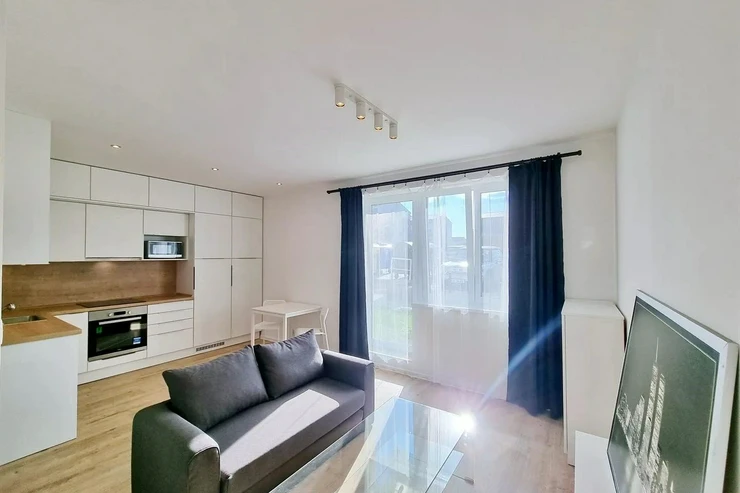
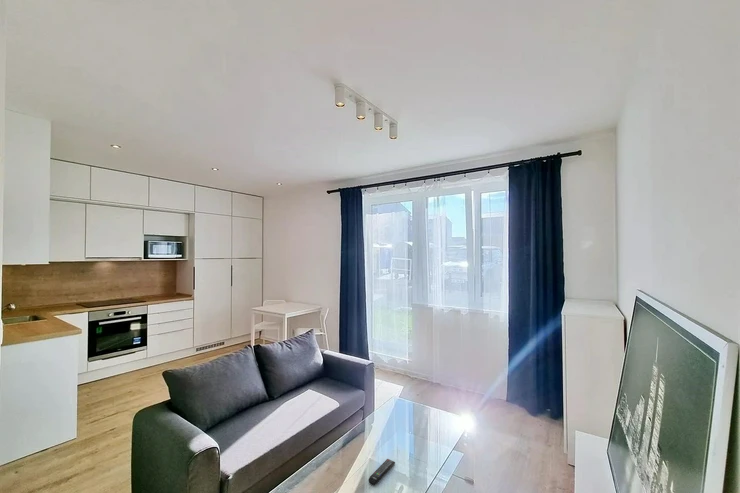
+ remote control (382, 470)
